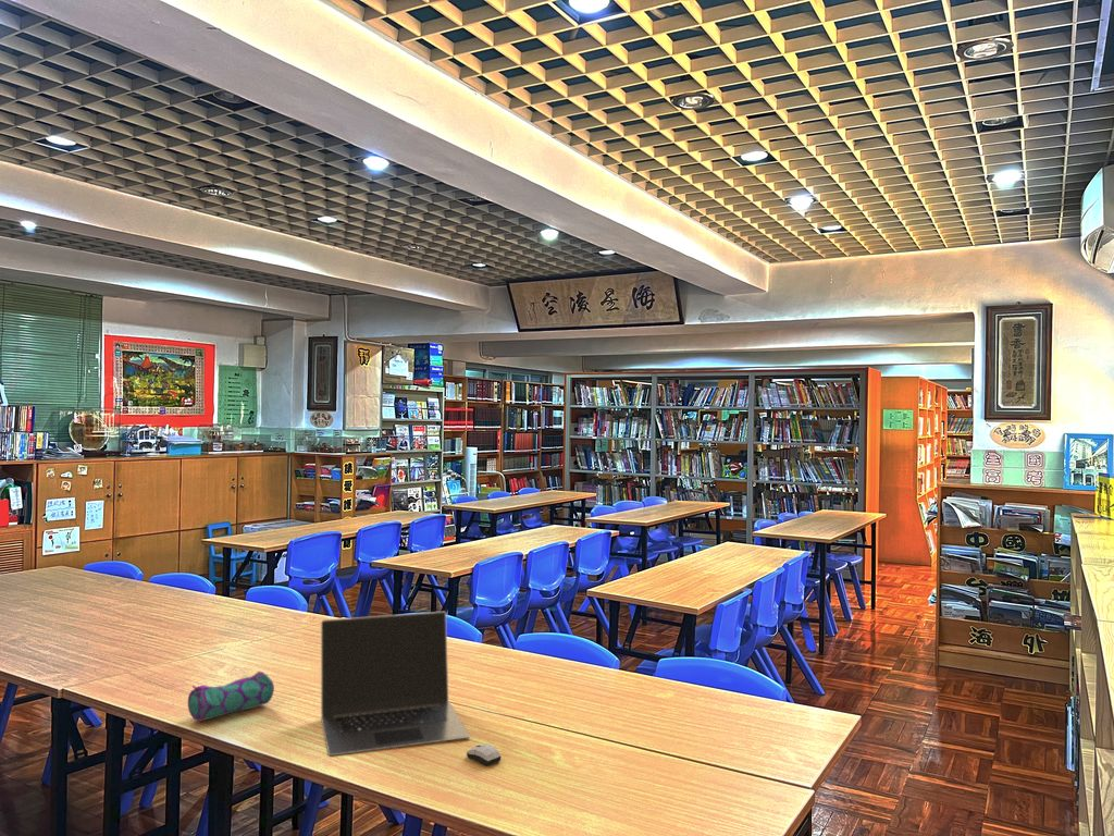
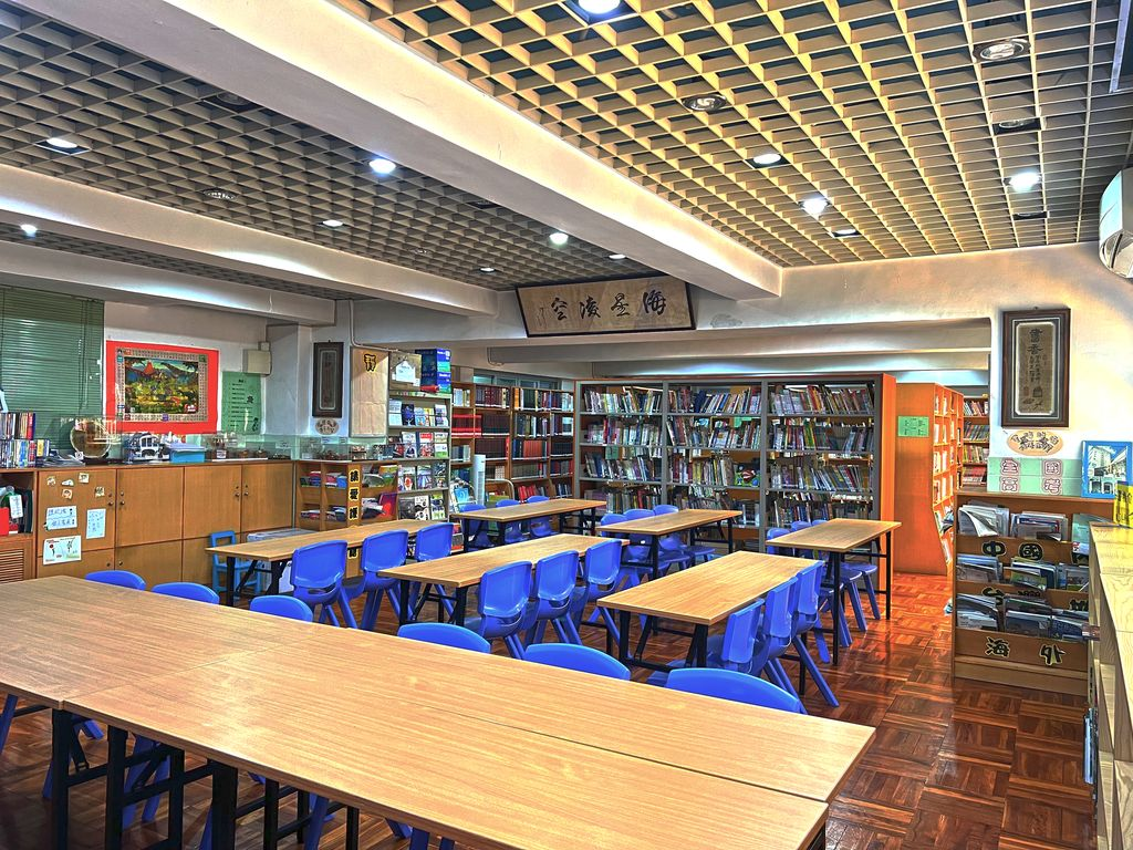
- laptop (393, 676)
- pencil case (231, 694)
- computer mouse (483, 752)
